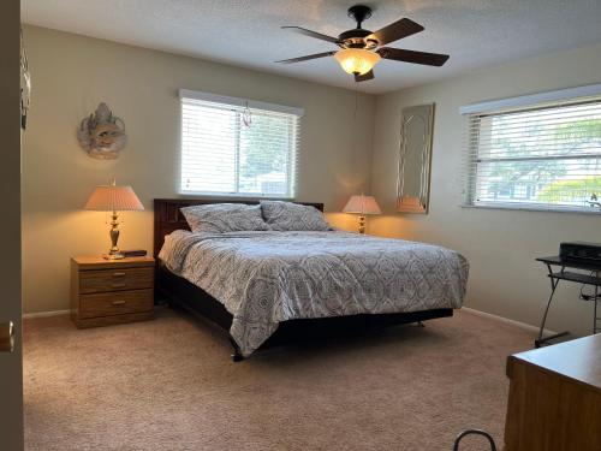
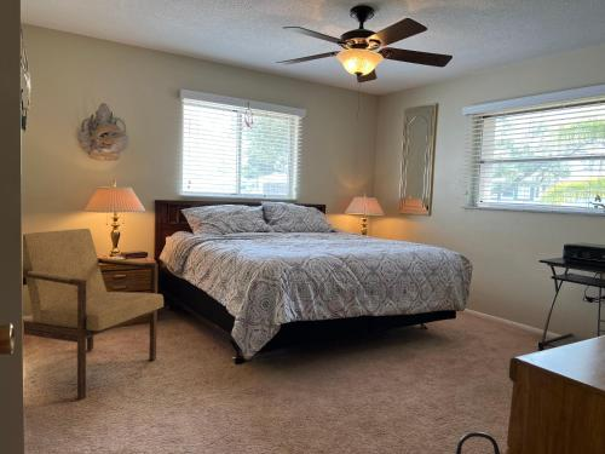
+ armchair (91, 303)
